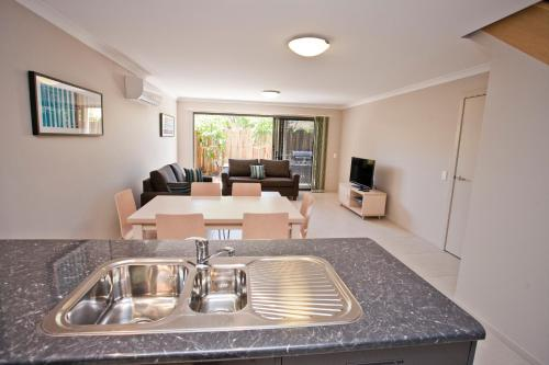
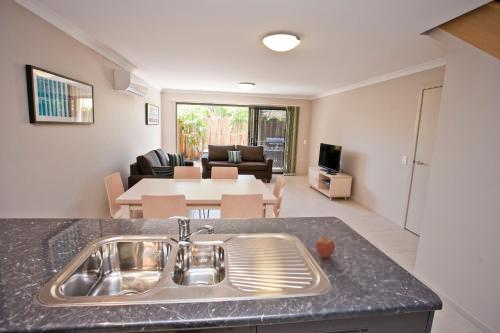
+ fruit (325, 246)
